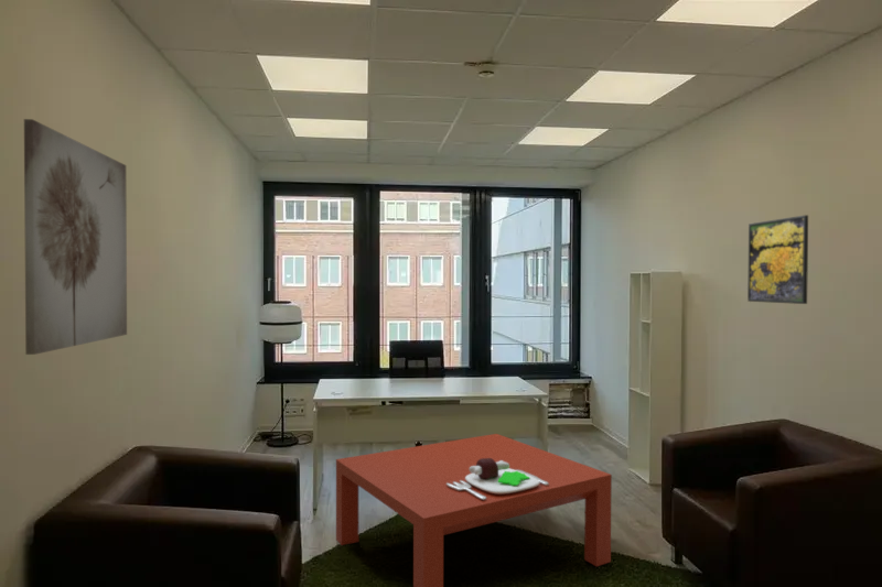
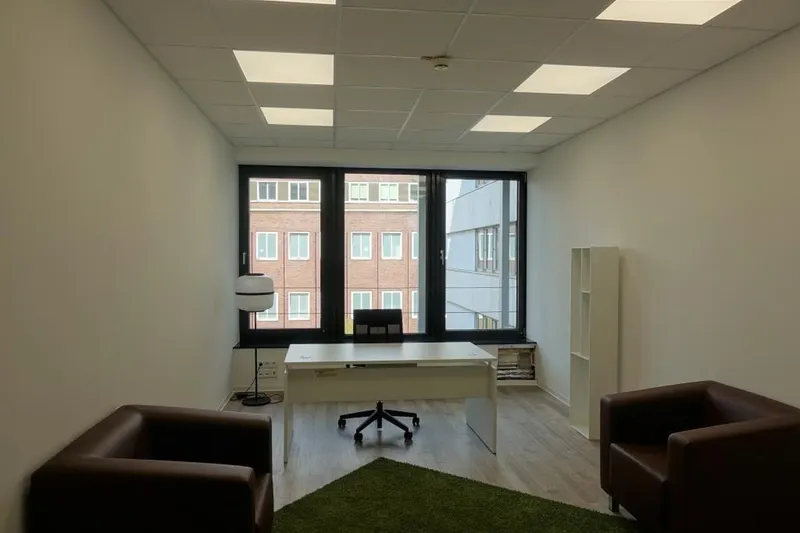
- wall art (84, 244)
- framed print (775, 261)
- coffee table (467, 497)
